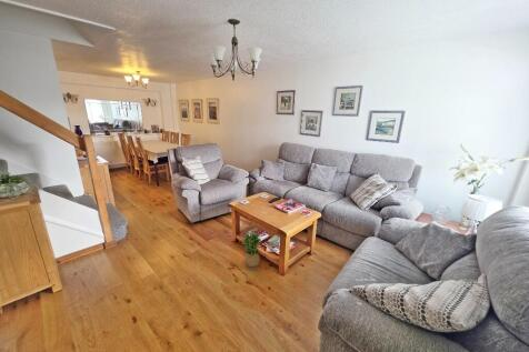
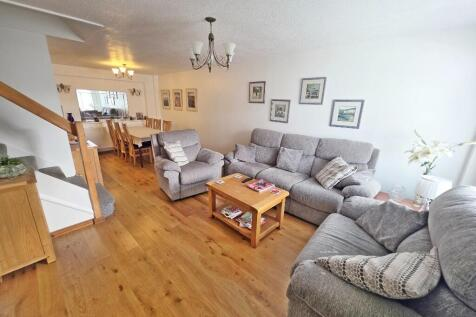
- potted plant (251, 248)
